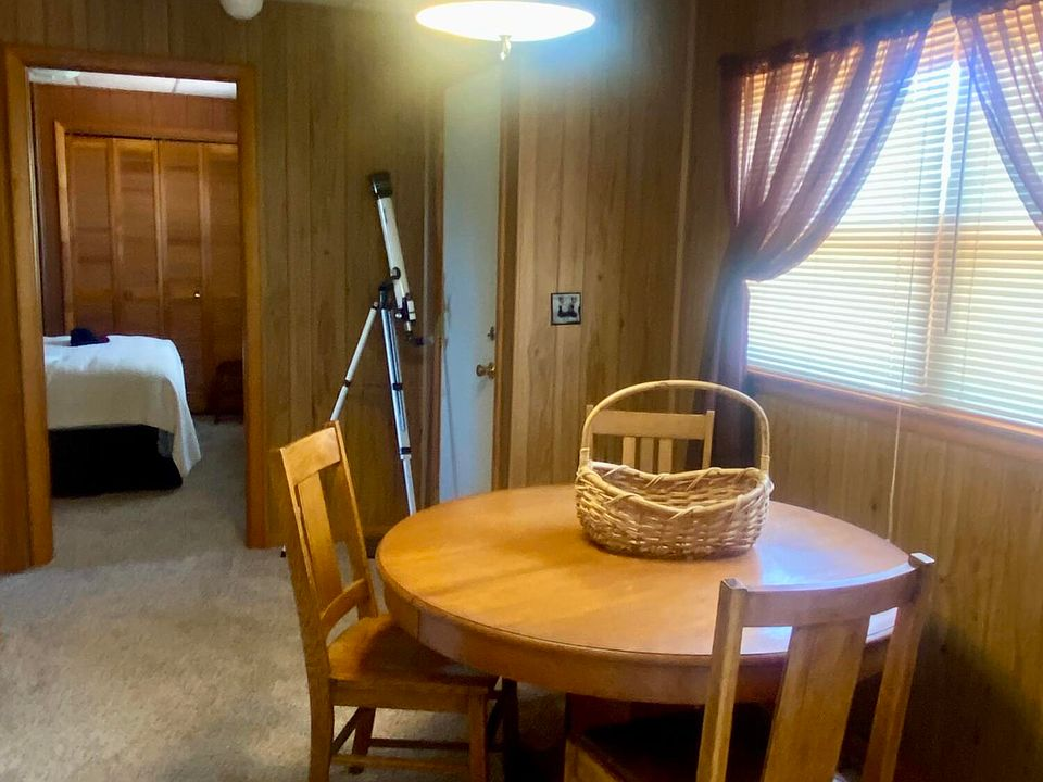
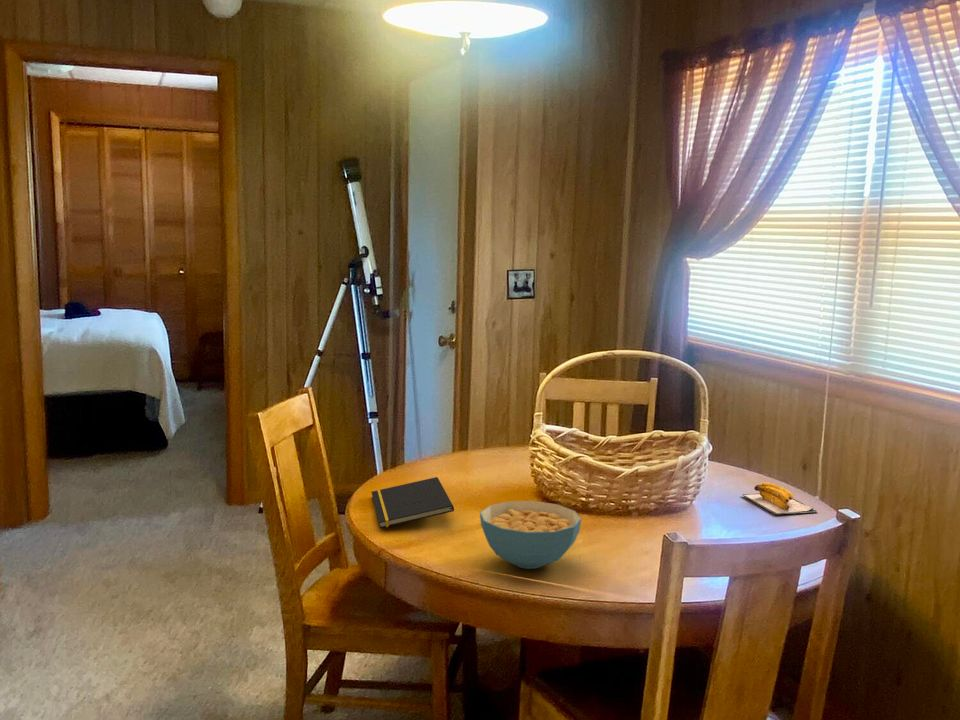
+ notepad (410, 501)
+ banana (779, 495)
+ cereal bowl (529, 539)
